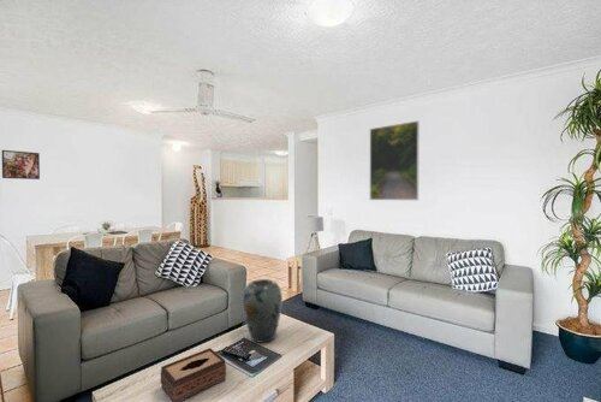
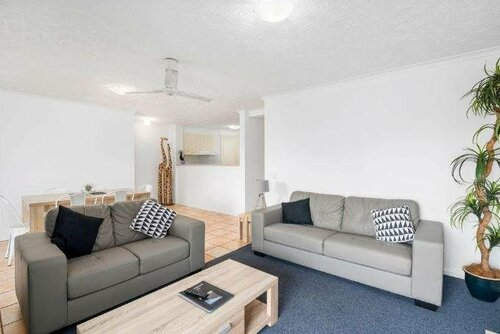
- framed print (392, 162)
- tissue box (194, 373)
- vase (262, 309)
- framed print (20, 165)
